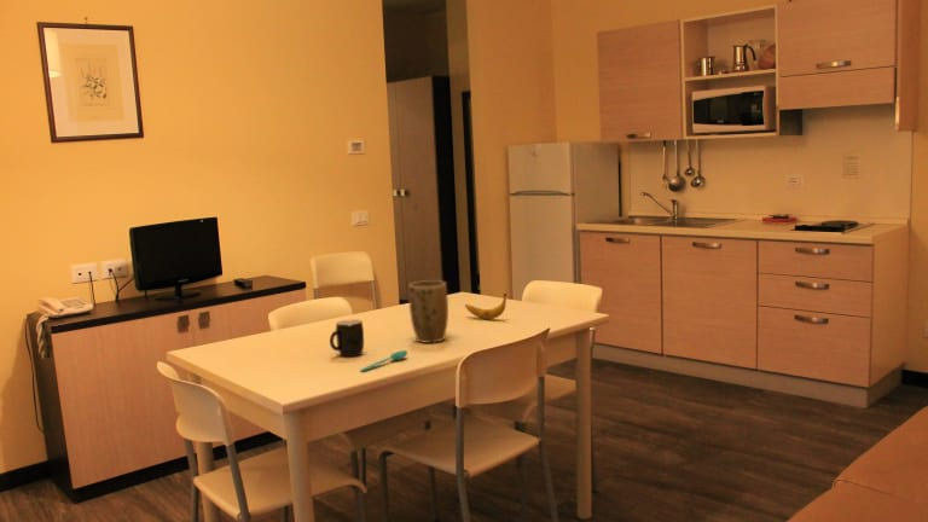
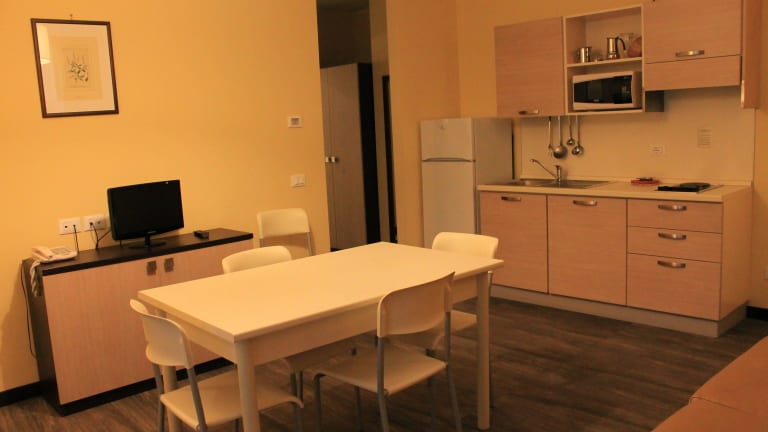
- banana (485, 309)
- spoon (384, 360)
- plant pot (429, 311)
- mug (346, 338)
